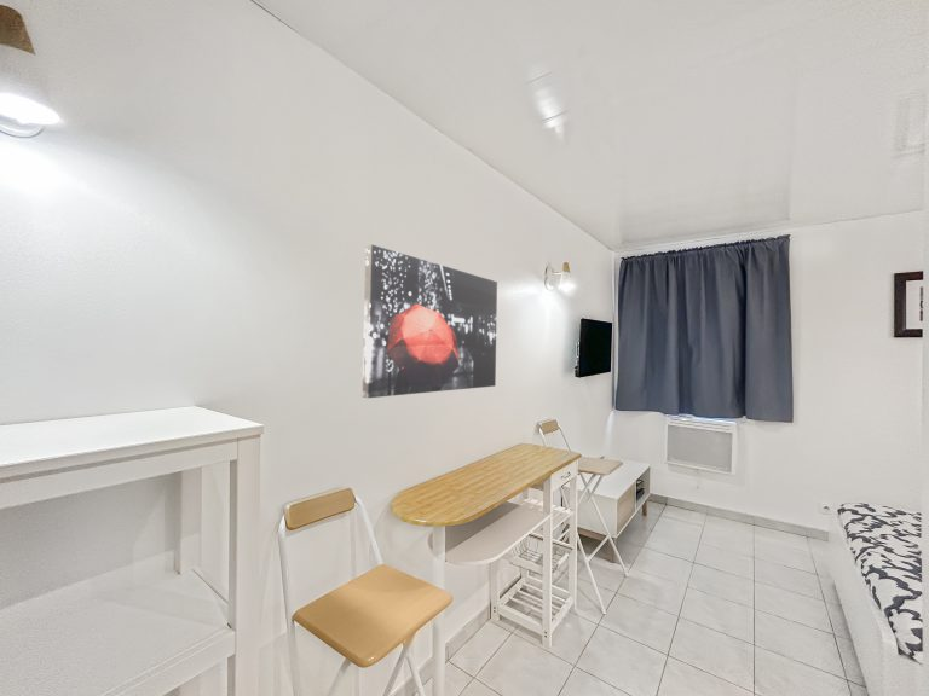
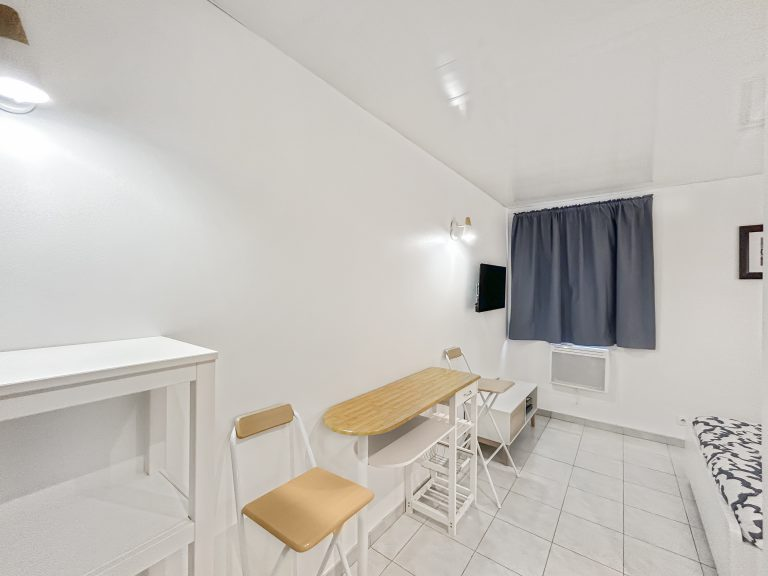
- wall art (442, 329)
